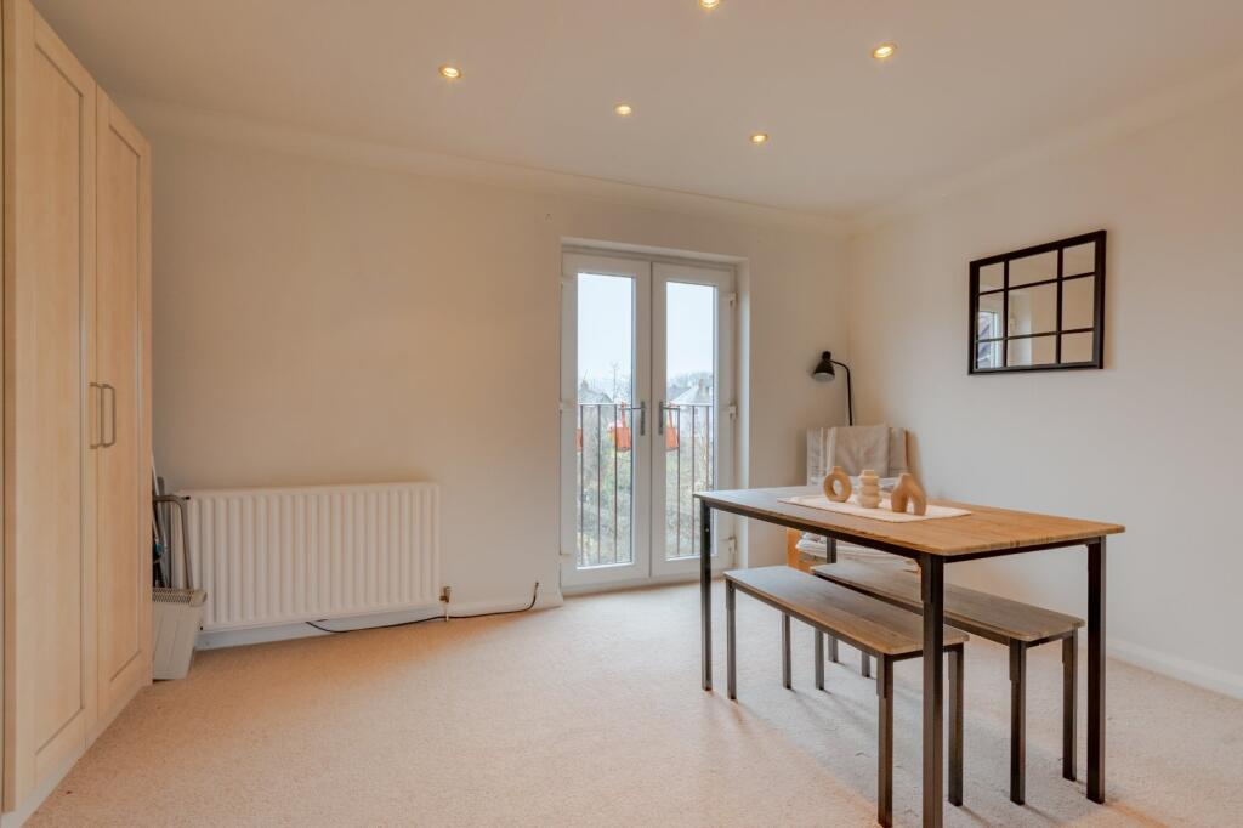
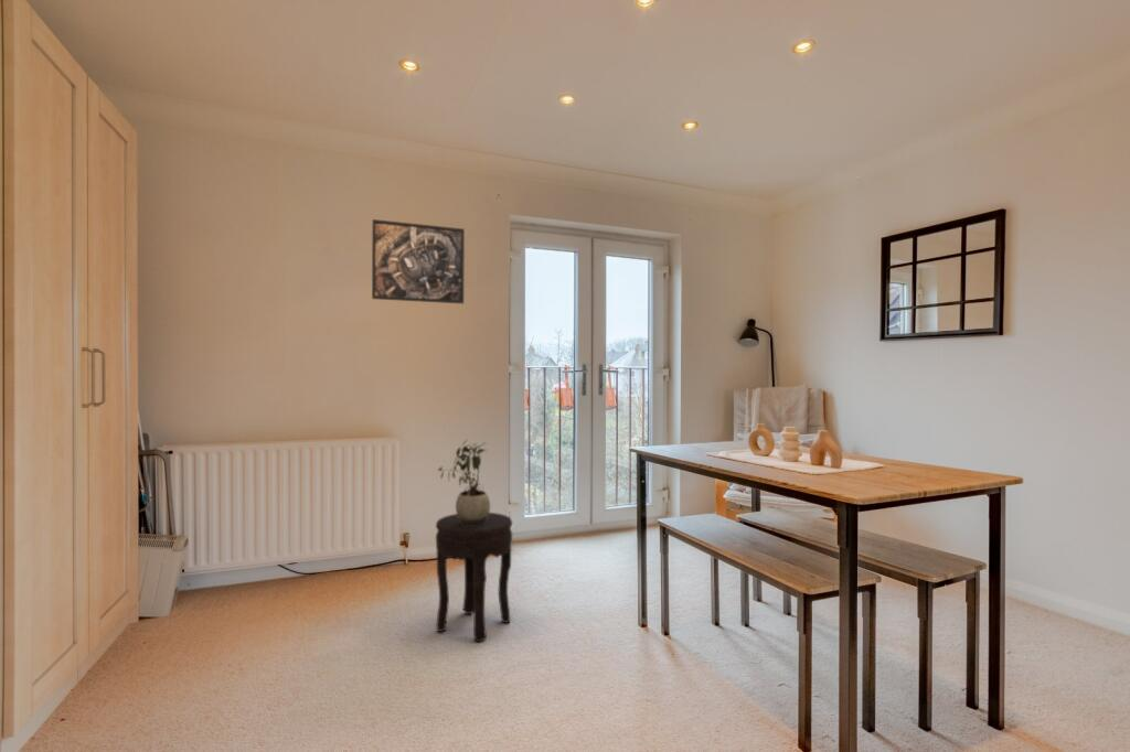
+ side table (473, 573)
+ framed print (419, 262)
+ potted plant (466, 481)
